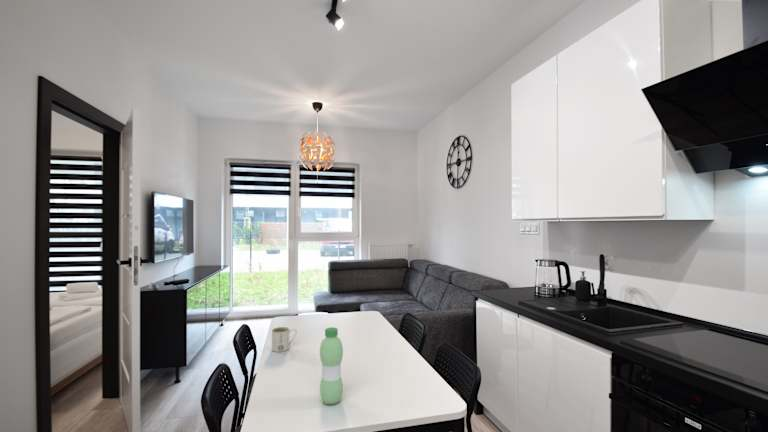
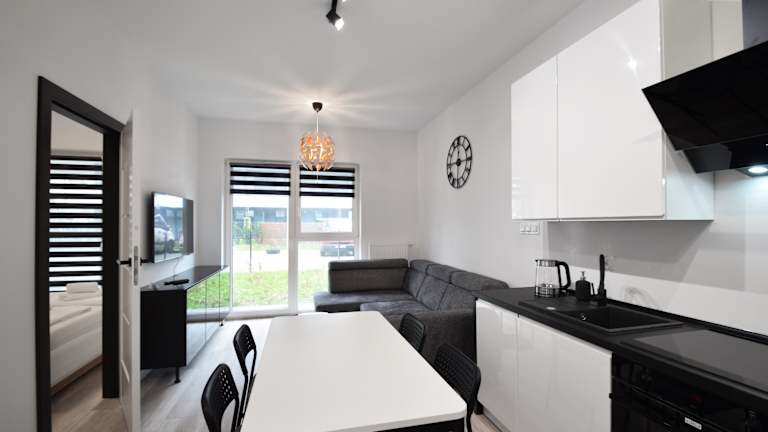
- water bottle (331, 364)
- mug (284, 338)
